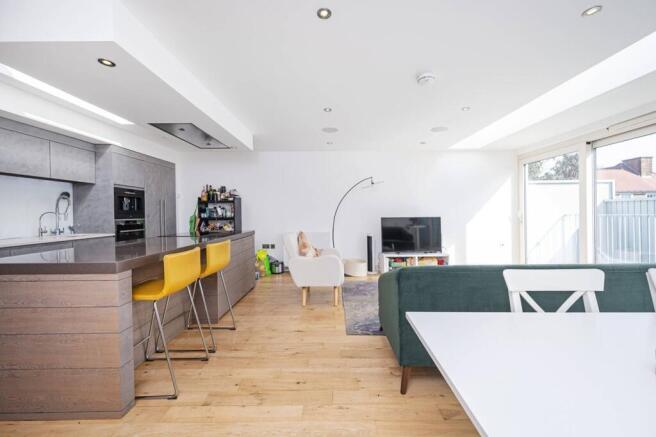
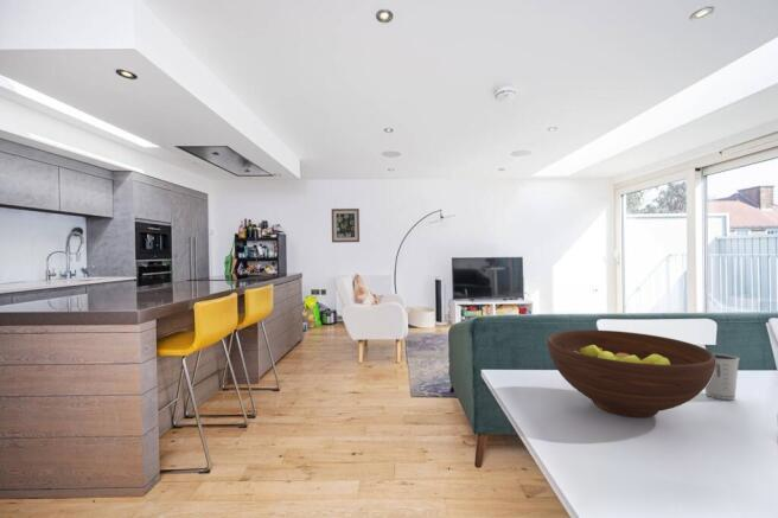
+ fruit bowl (623, 376)
+ dixie cup (718, 375)
+ wall art (345, 225)
